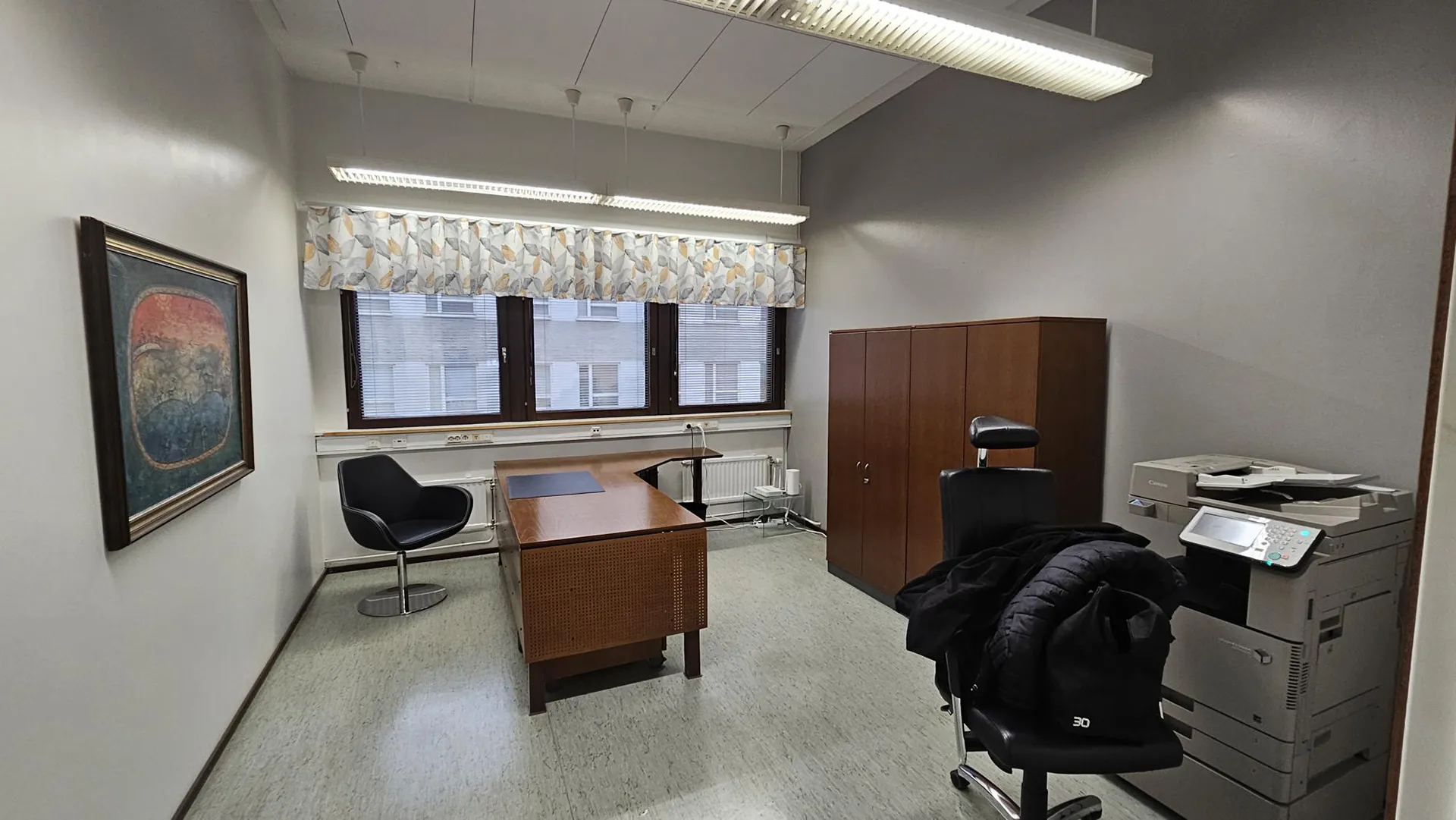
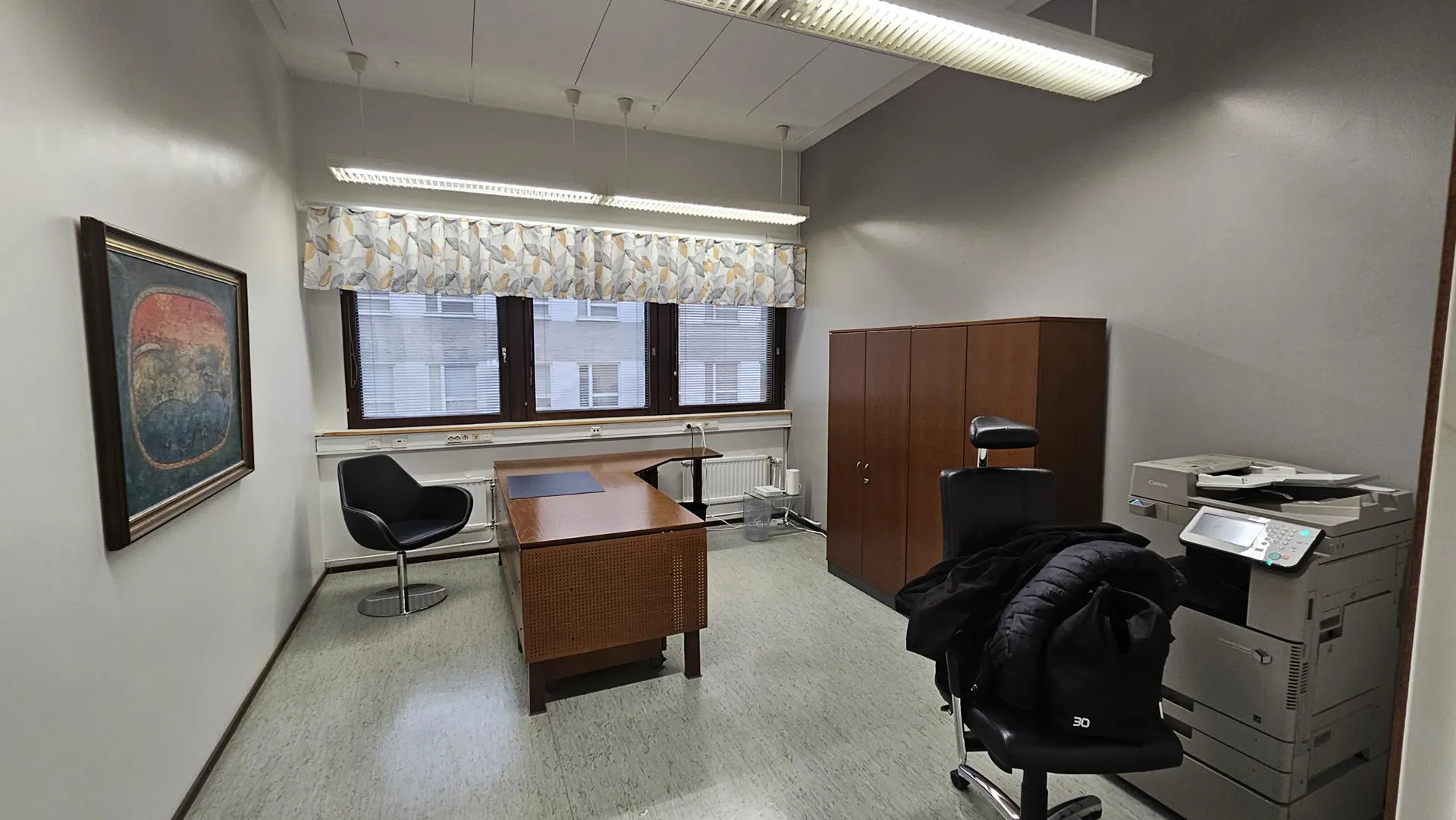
+ wastebasket (757, 520)
